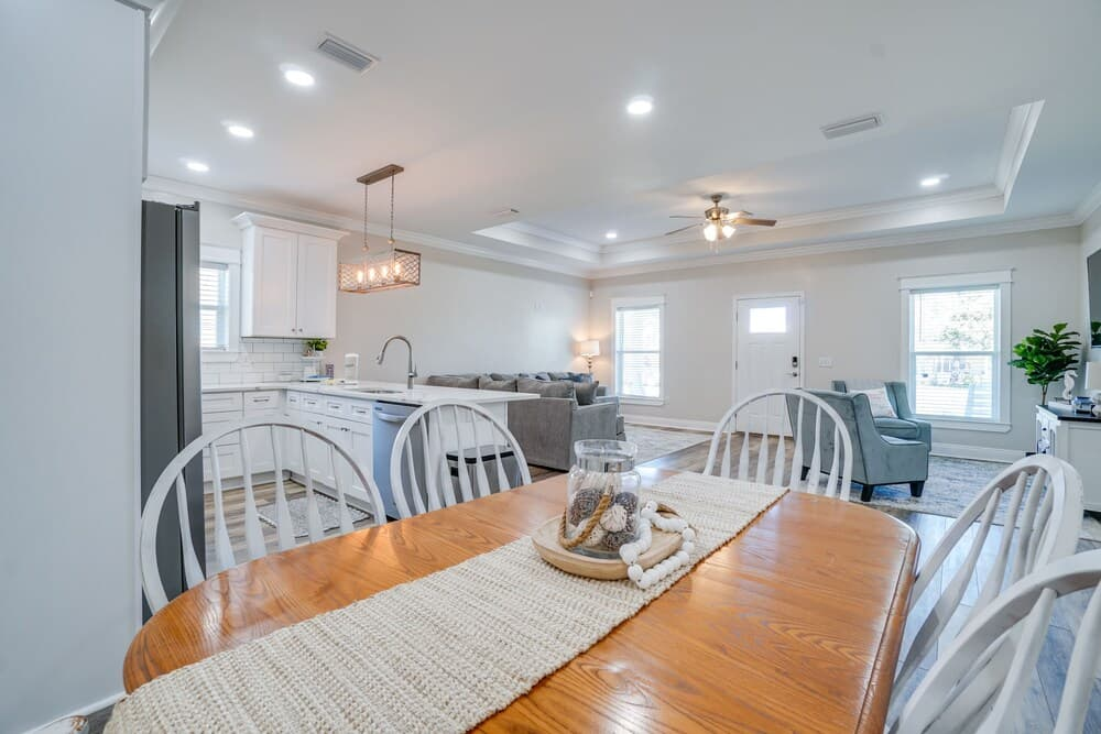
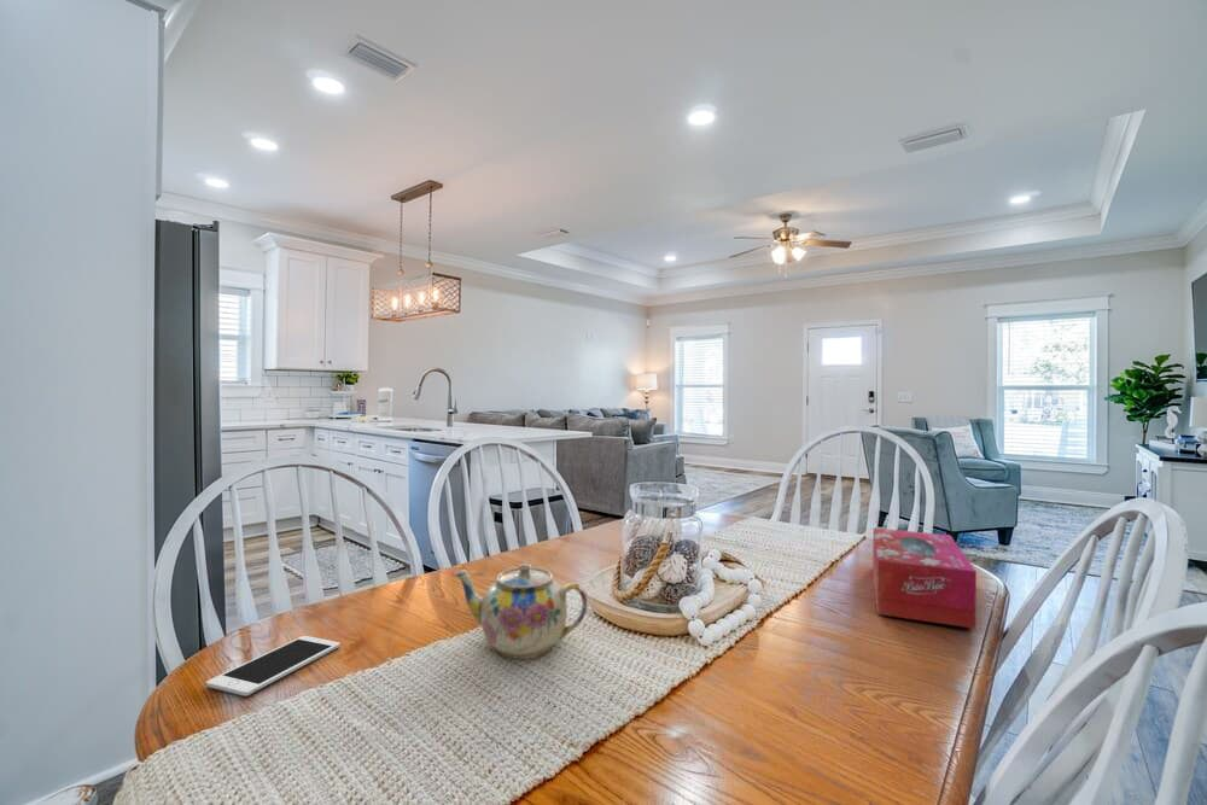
+ tissue box (916, 571)
+ cell phone (278, 663)
+ teapot (519, 605)
